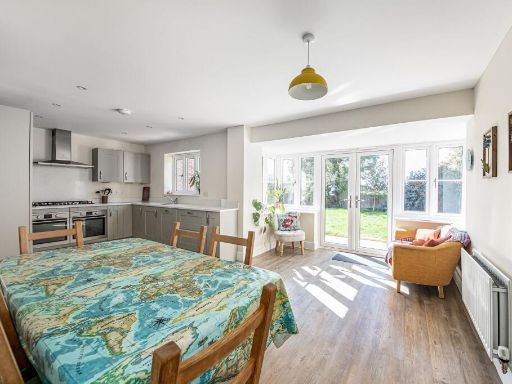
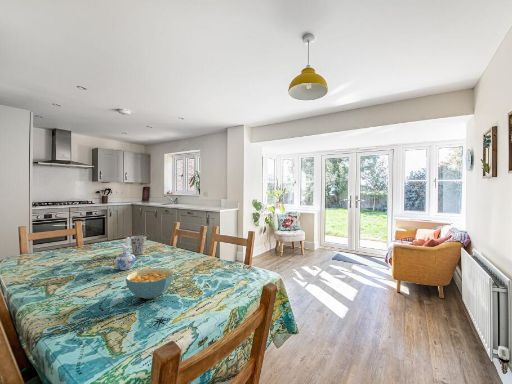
+ ceramic pitcher (125, 253)
+ cup (138, 245)
+ cereal bowl (150, 285)
